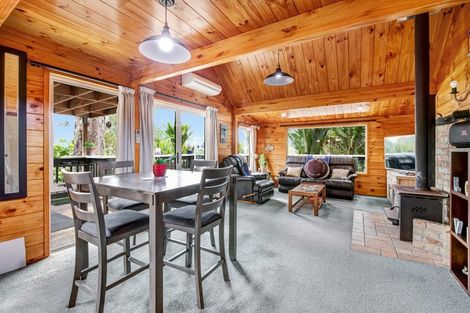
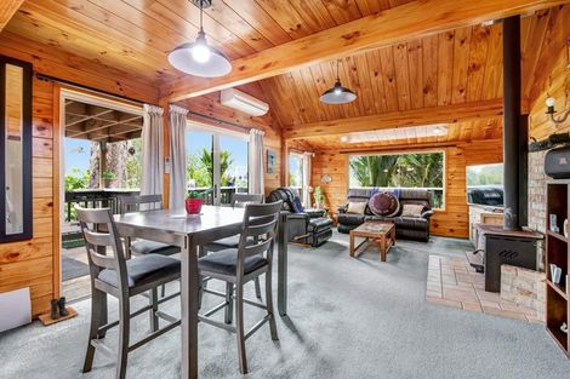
+ boots (58, 308)
